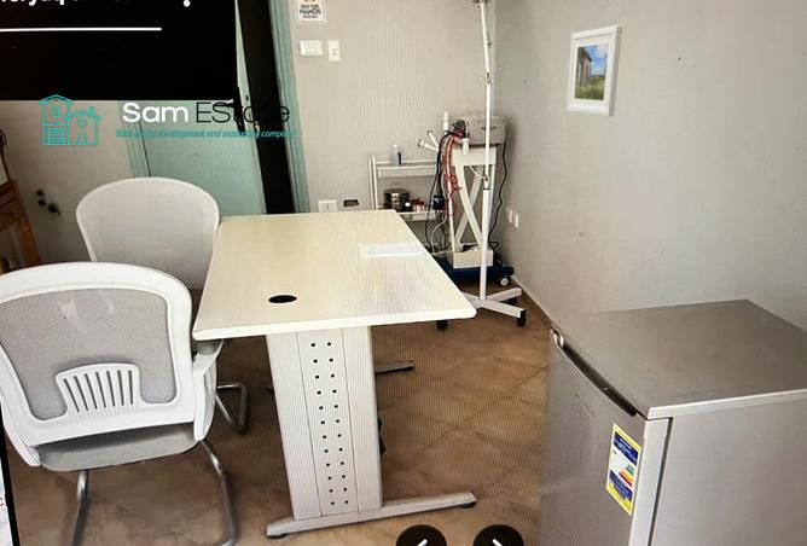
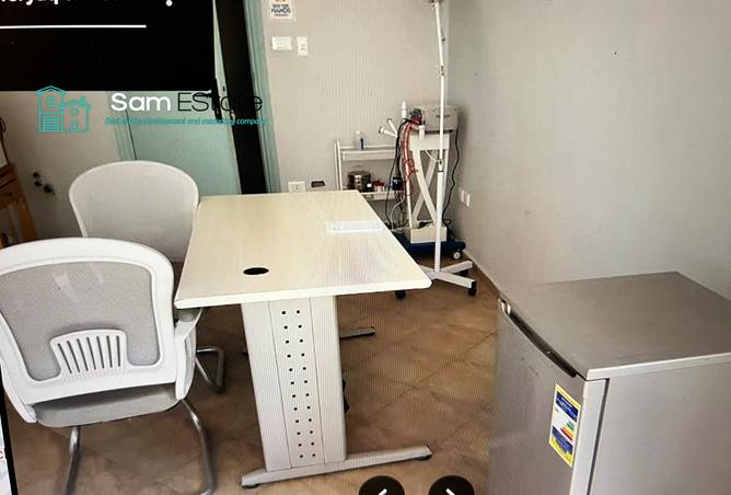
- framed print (591, 72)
